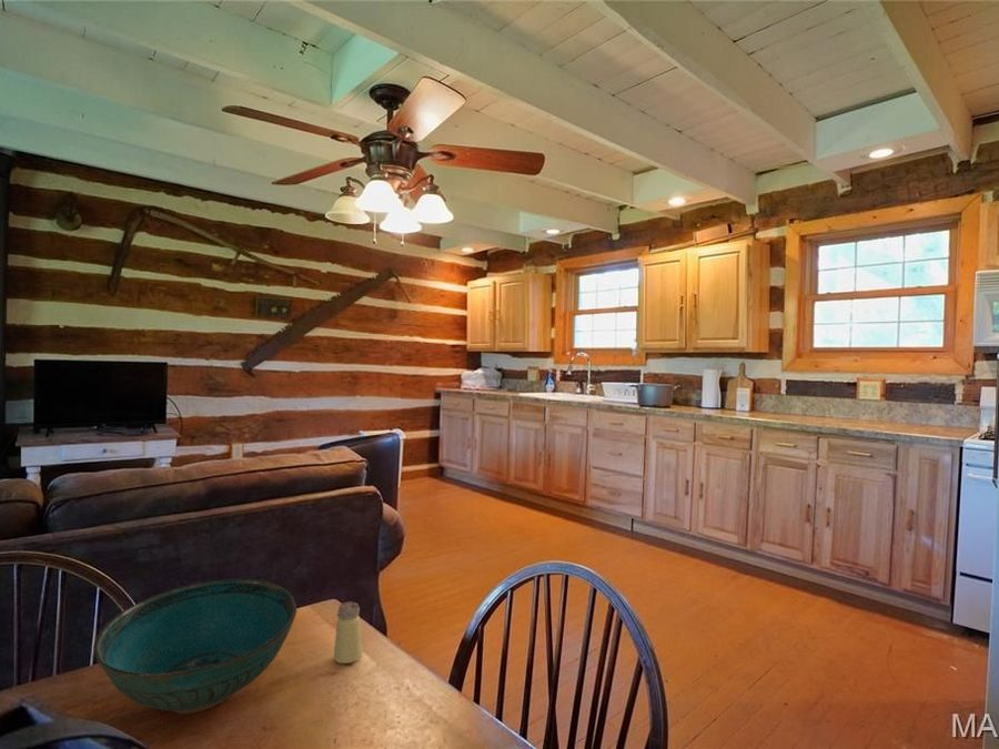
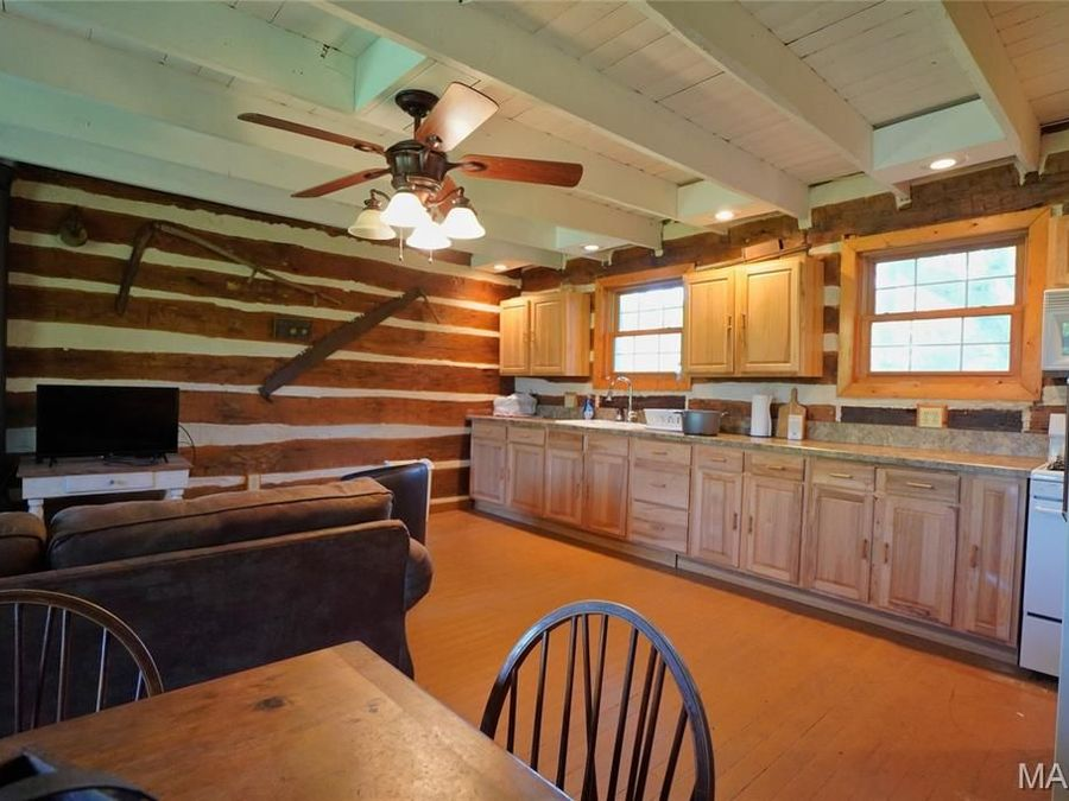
- saltshaker (347, 630)
- bowl (203, 655)
